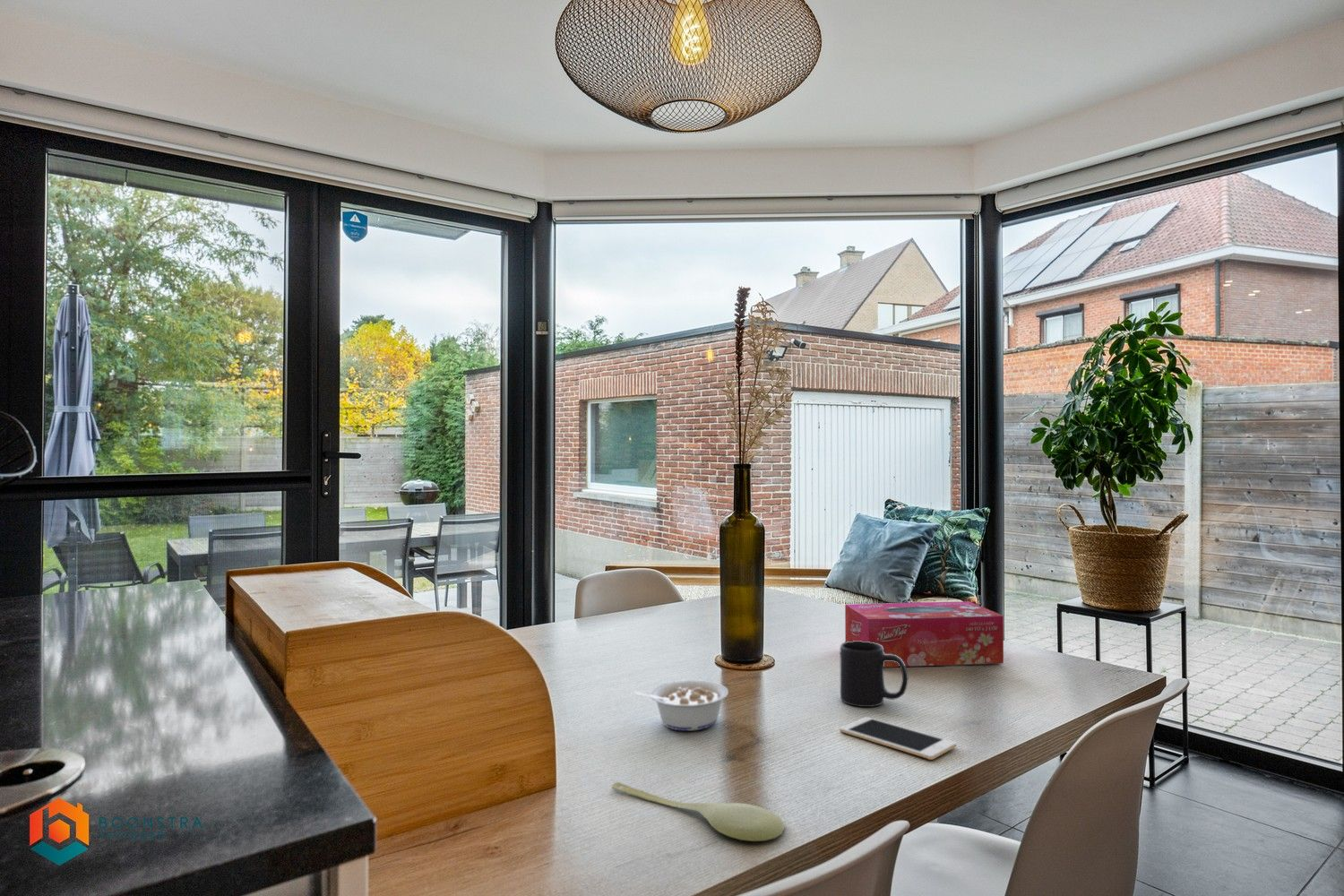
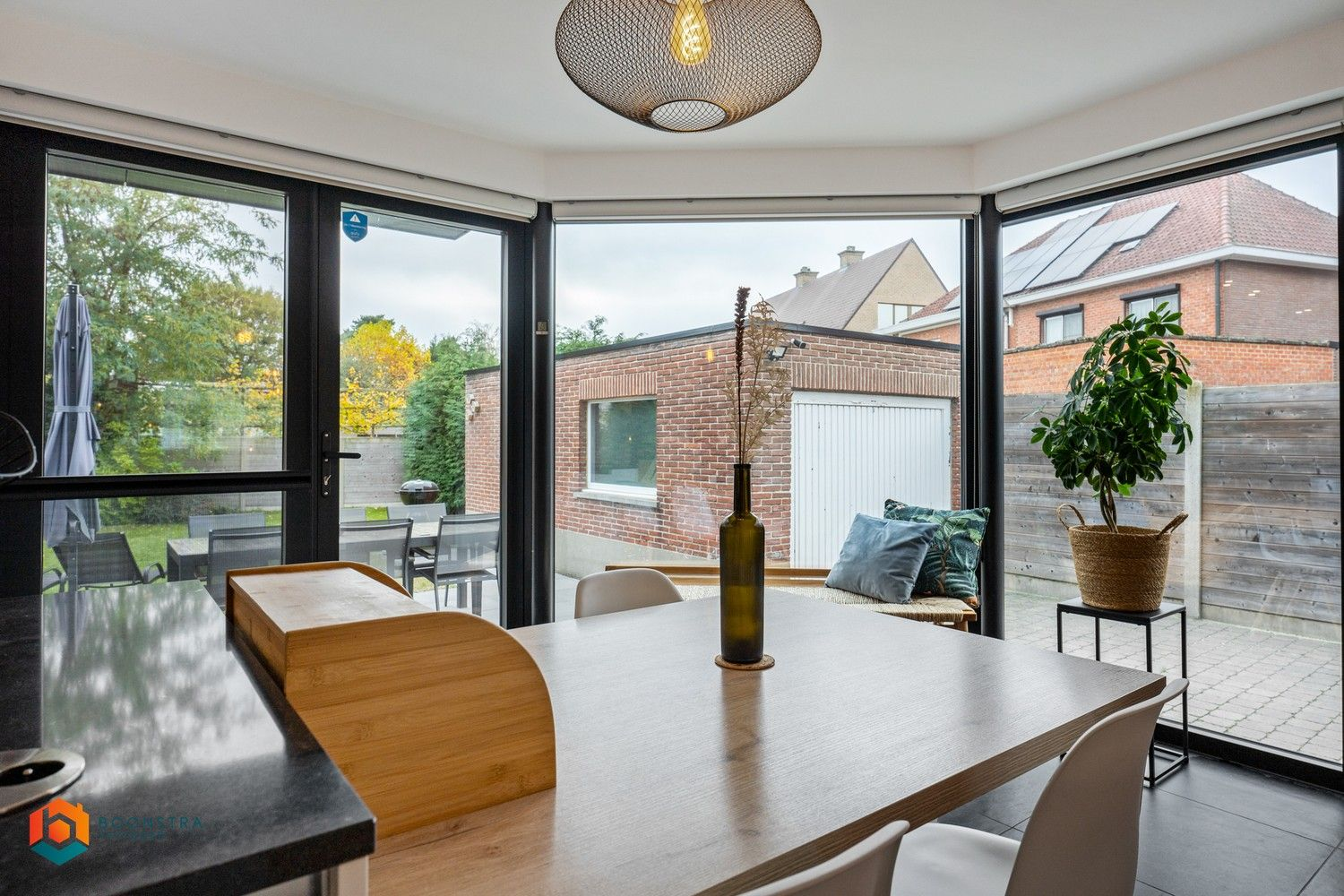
- legume (687, 704)
- tissue box (921, 633)
- spoon (692, 806)
- mug (874, 675)
- cell phone (896, 737)
